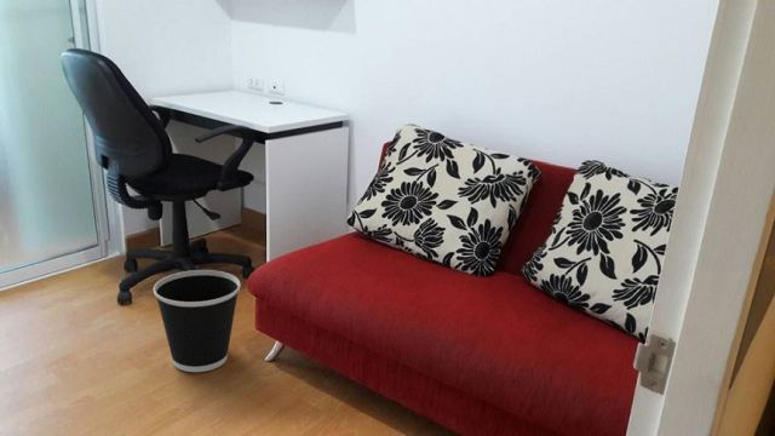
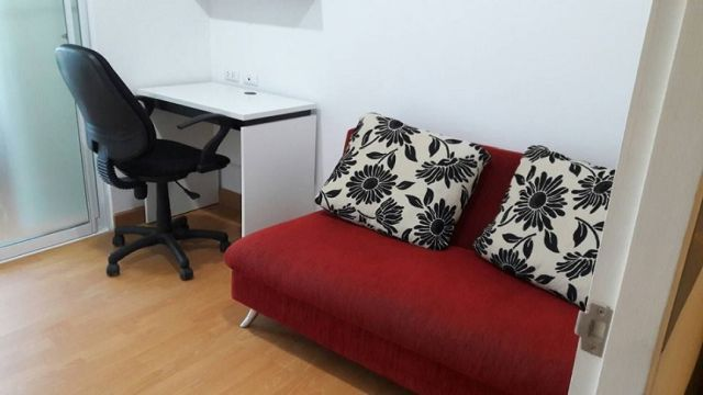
- wastebasket (199, 322)
